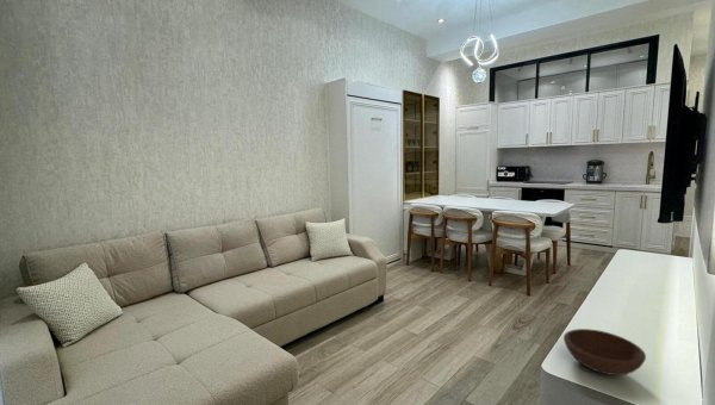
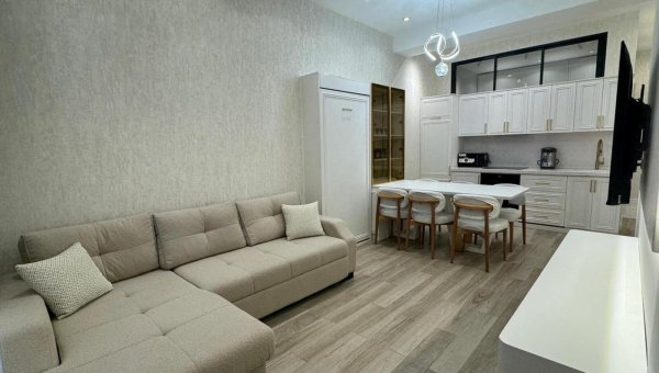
- bowl (602, 355)
